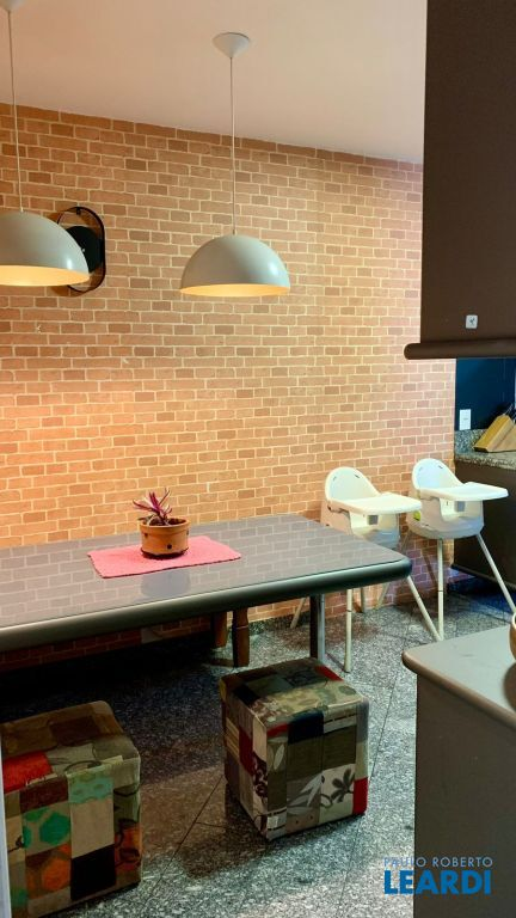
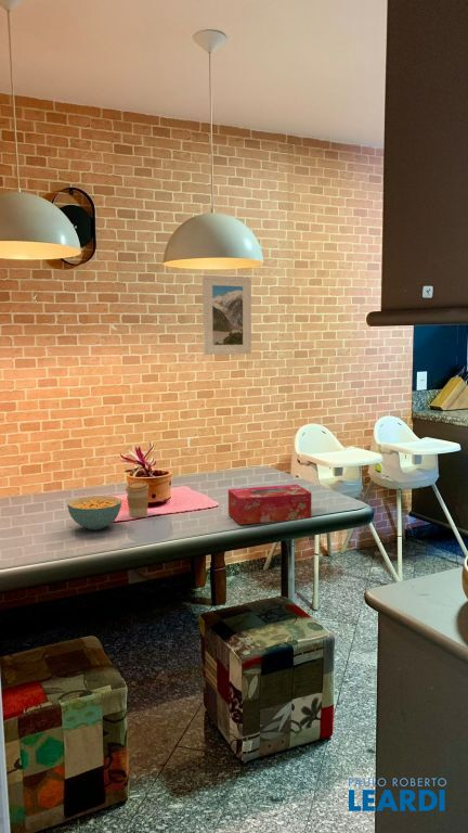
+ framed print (226, 315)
+ tissue box (269, 503)
+ coffee cup (138, 499)
+ cereal bowl (95, 514)
